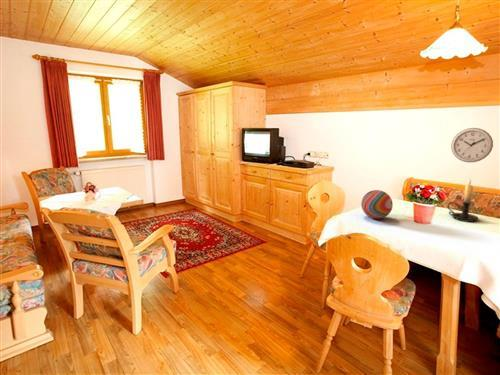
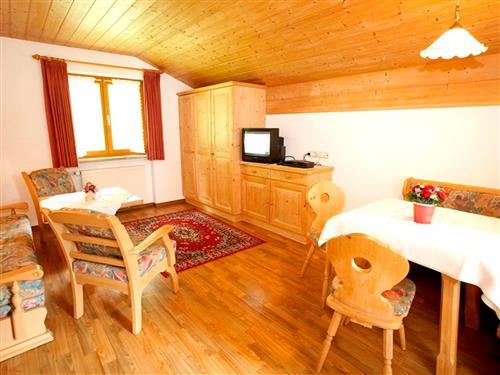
- wall clock (471, 145)
- candle holder (464, 198)
- decorative ball (376, 204)
